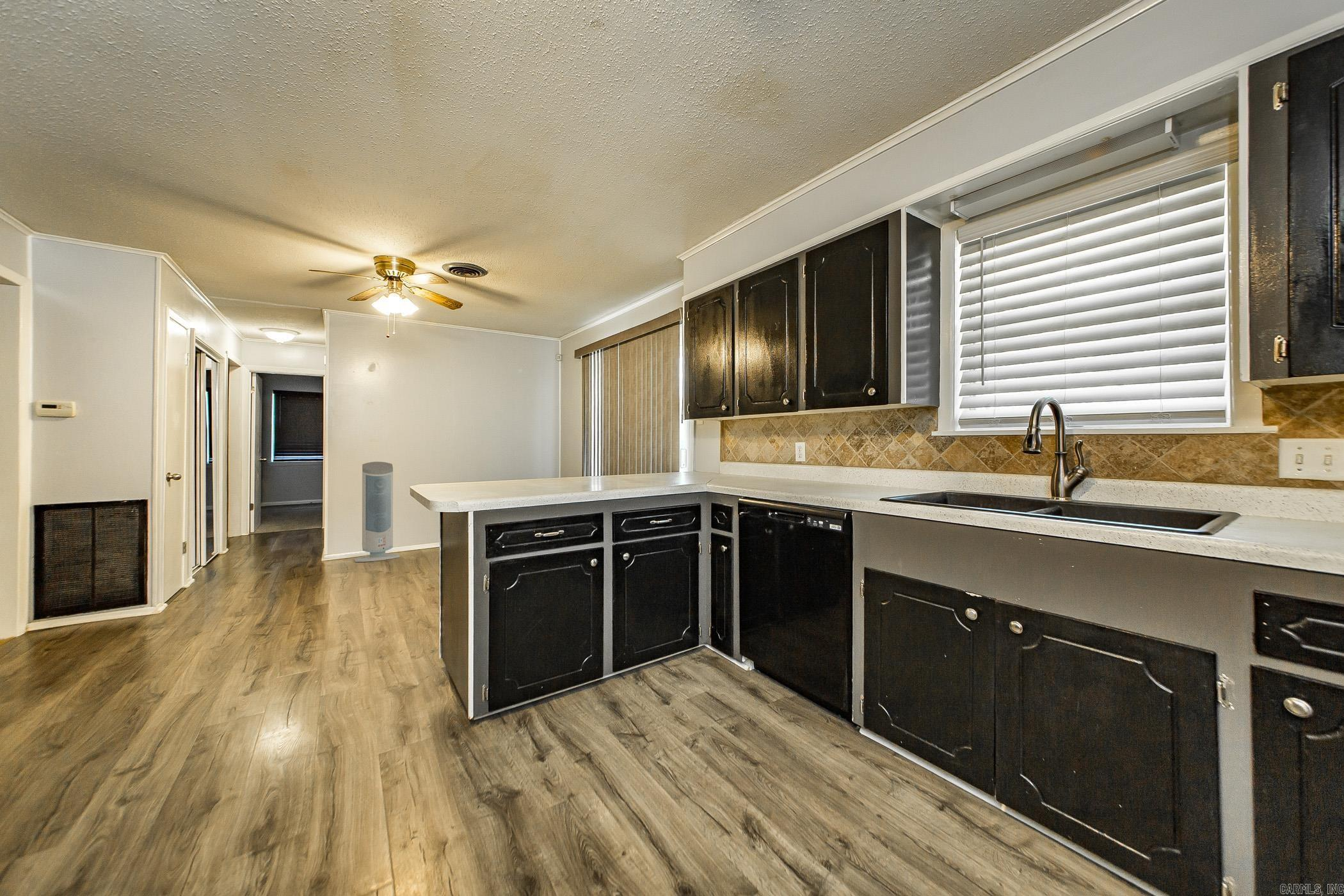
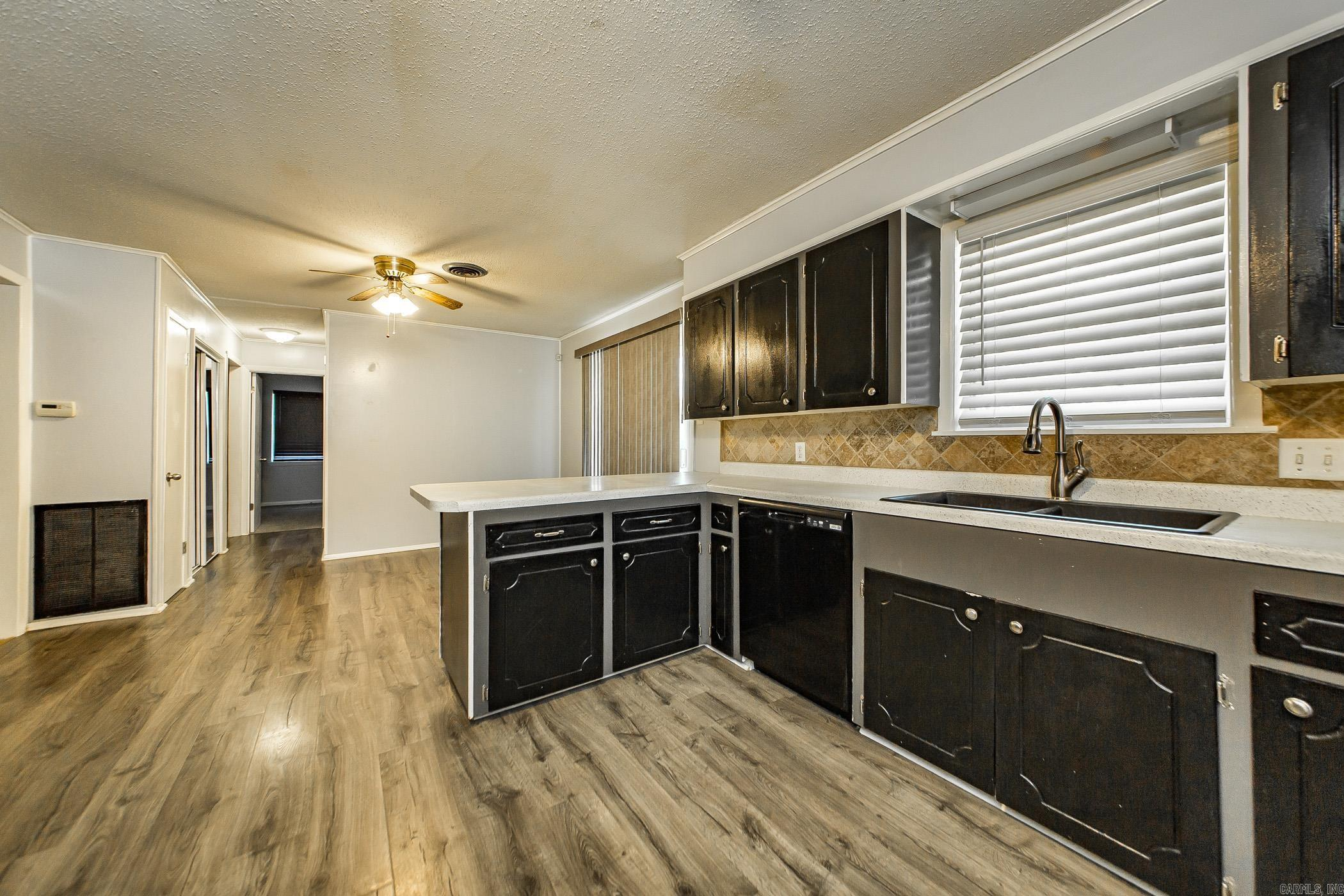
- air purifier (378, 510)
